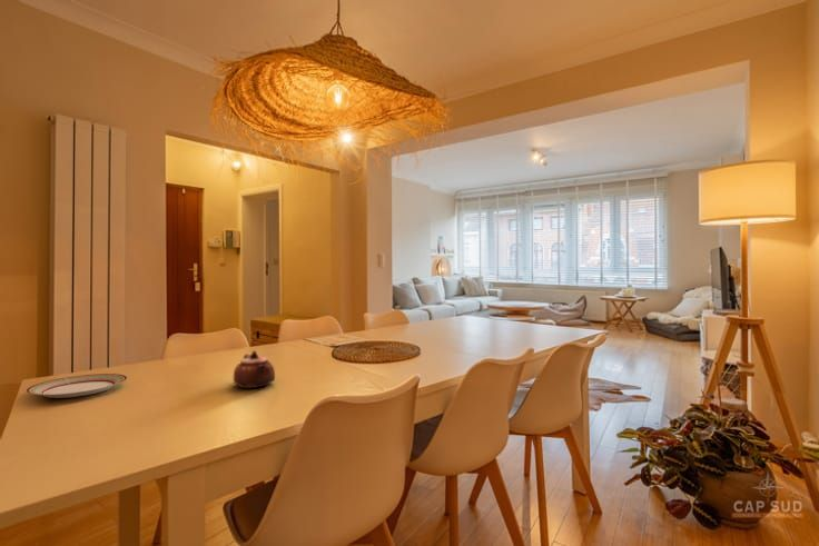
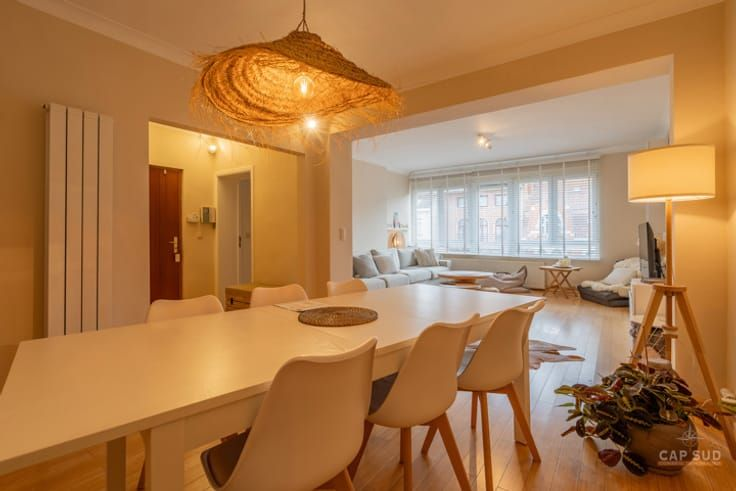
- plate (79, 386)
- teapot (254, 367)
